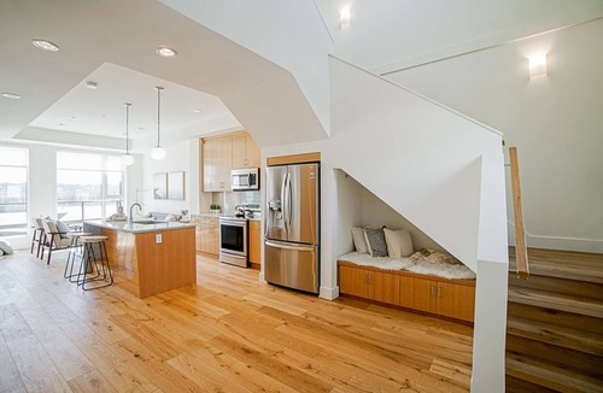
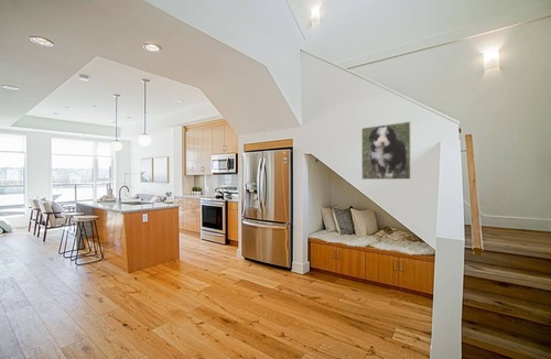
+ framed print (385, 152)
